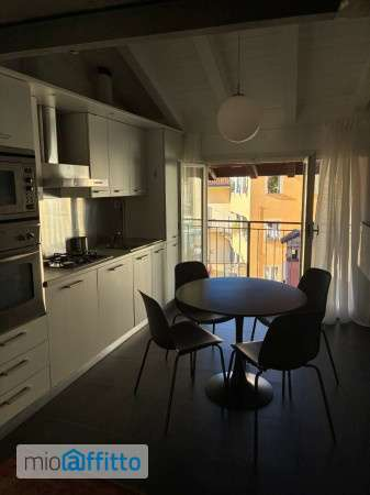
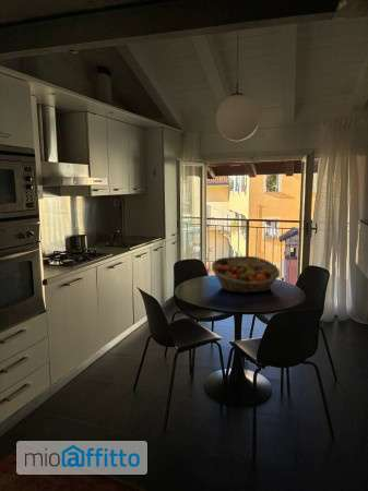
+ fruit basket (245, 273)
